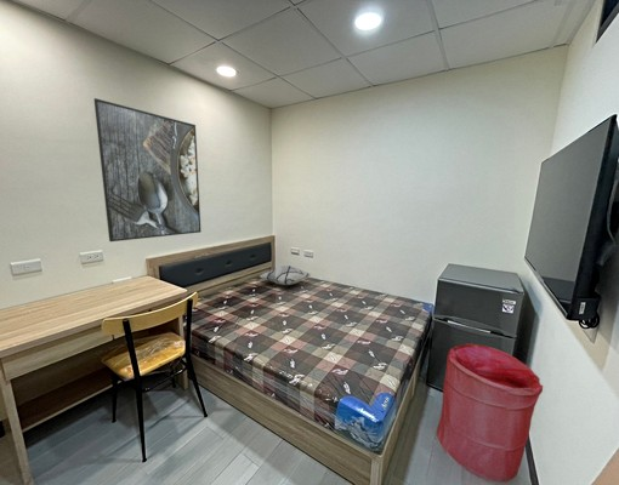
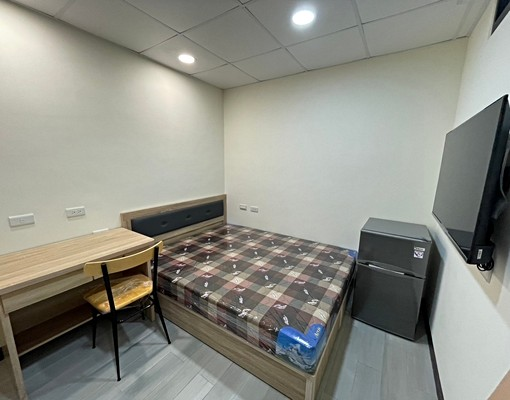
- decorative pillow (285, 275)
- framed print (157, 177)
- laundry hamper (484, 405)
